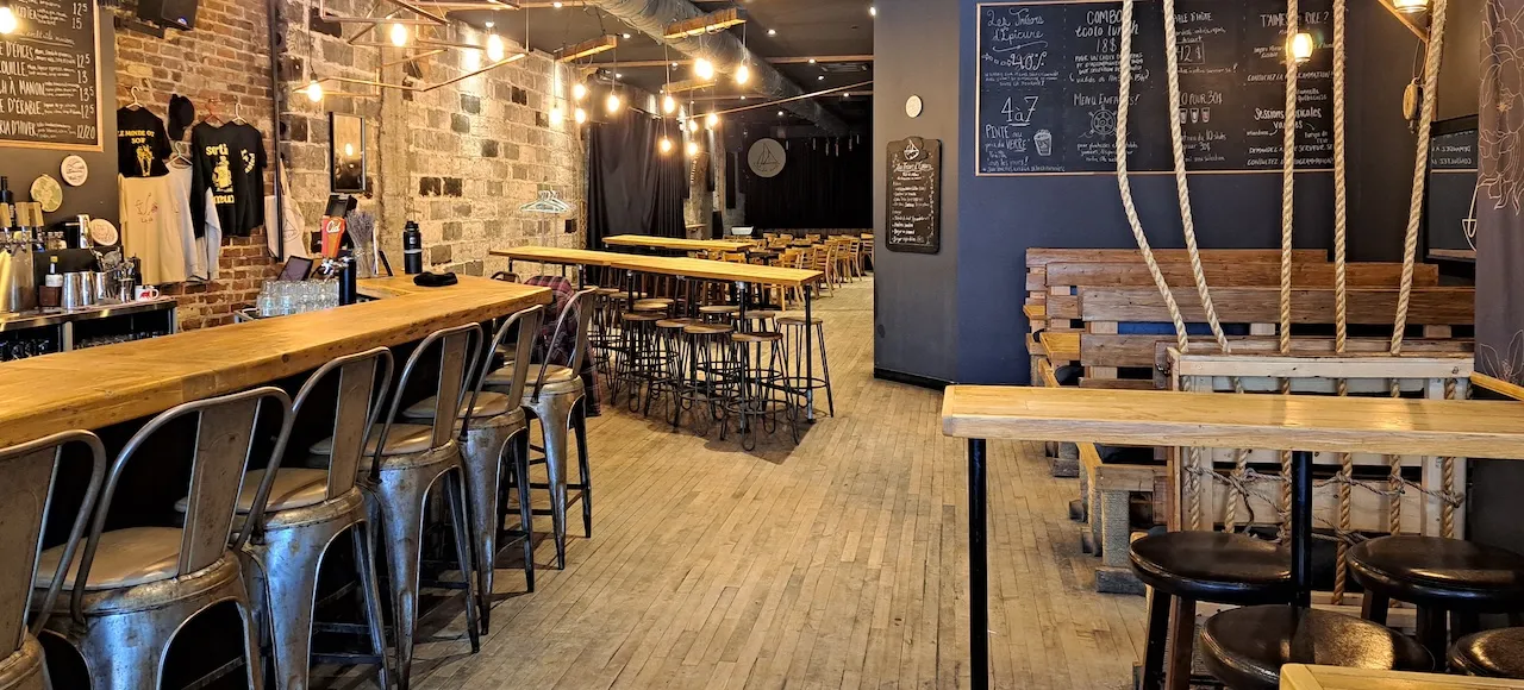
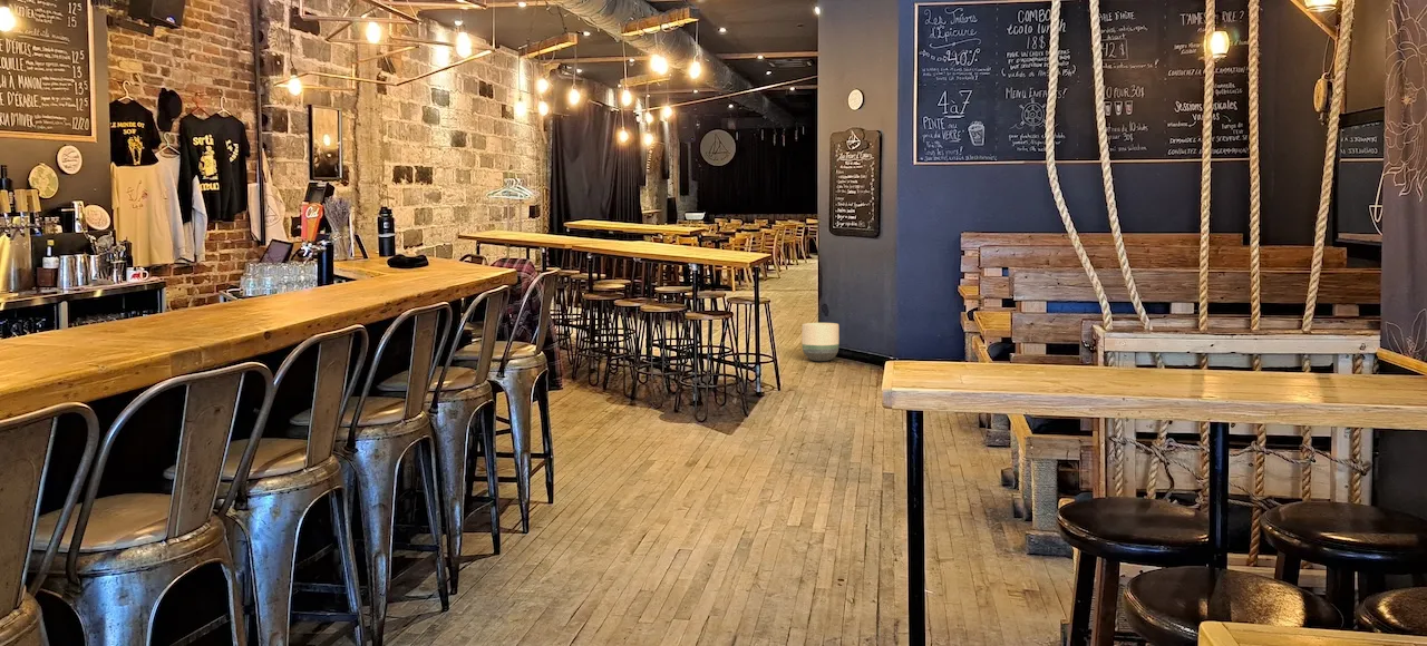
+ planter (819, 342)
